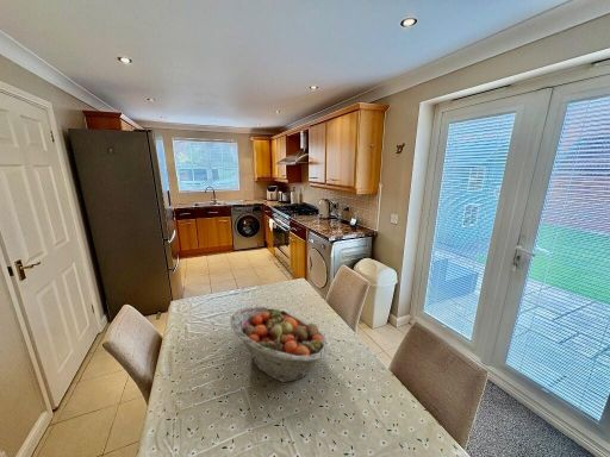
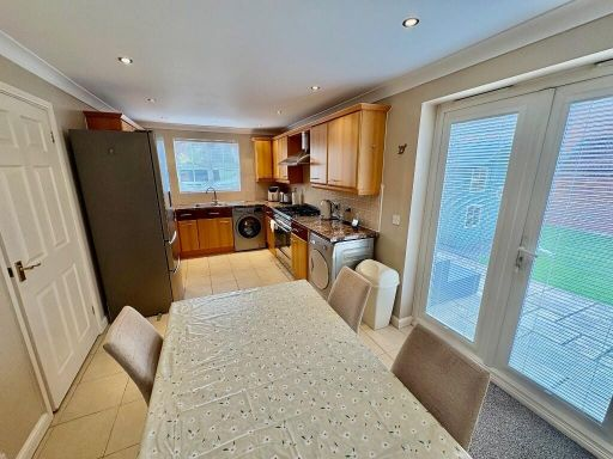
- fruit basket (279, 336)
